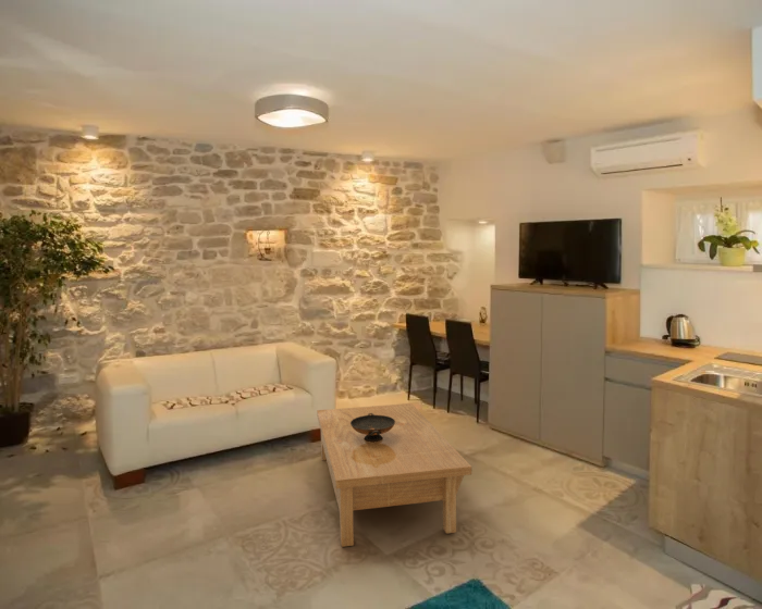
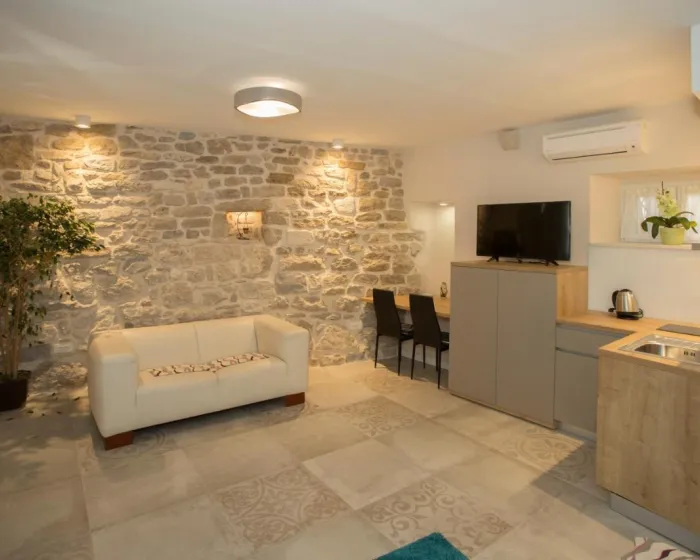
- coffee table (382, 461)
- decorative bowl (372, 430)
